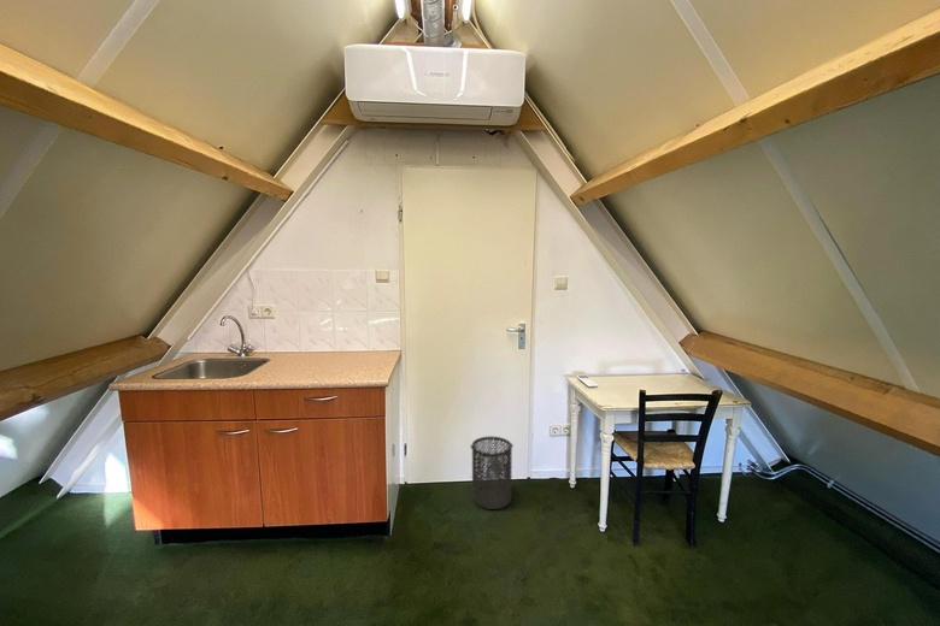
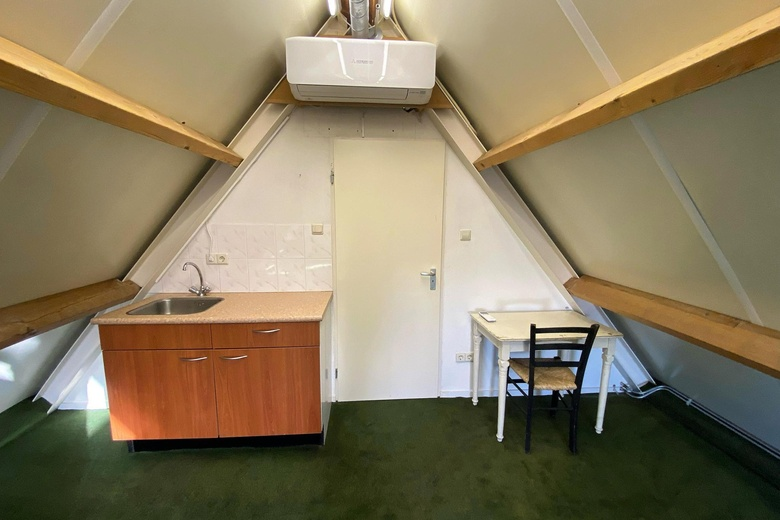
- trash can (492, 471)
